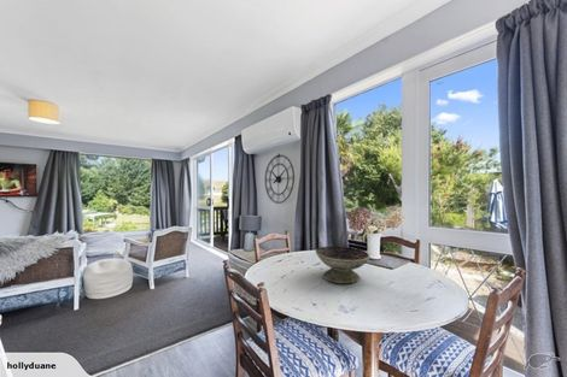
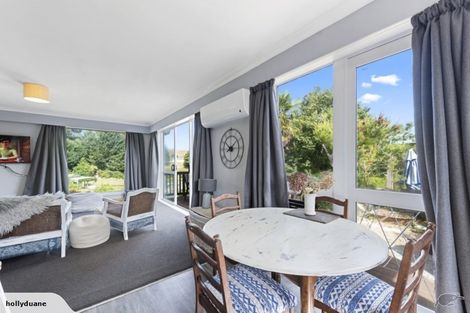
- decorative bowl (341, 263)
